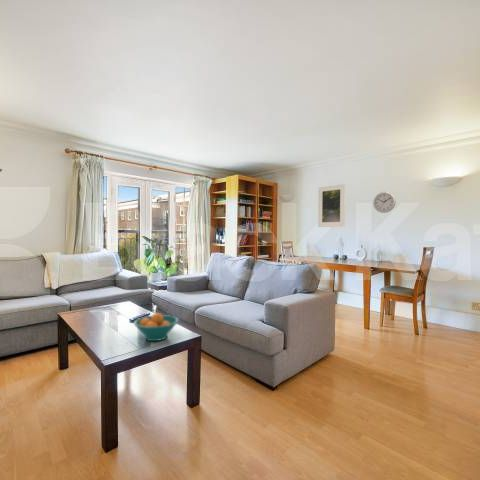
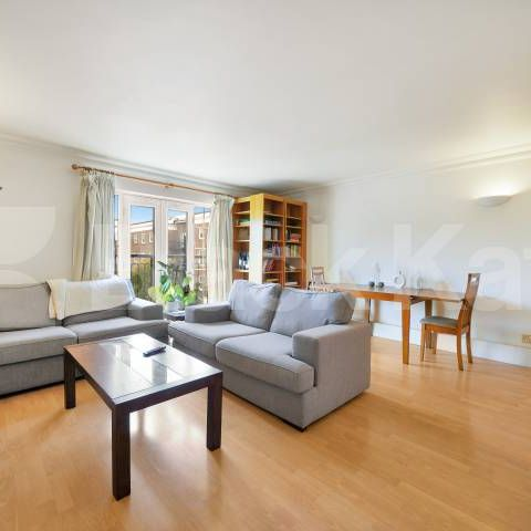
- wall clock (384, 202)
- fruit bowl (156, 325)
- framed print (331, 206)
